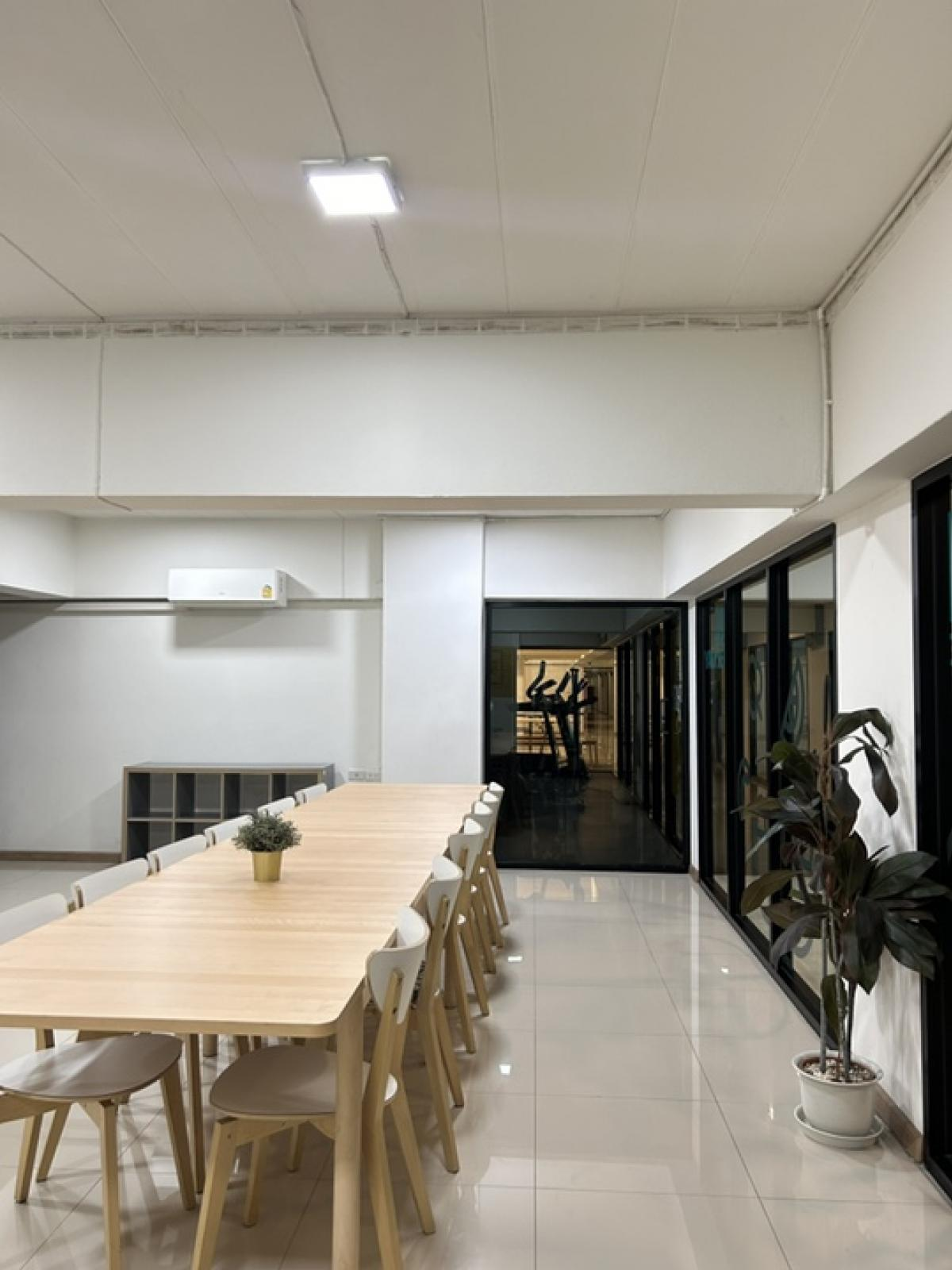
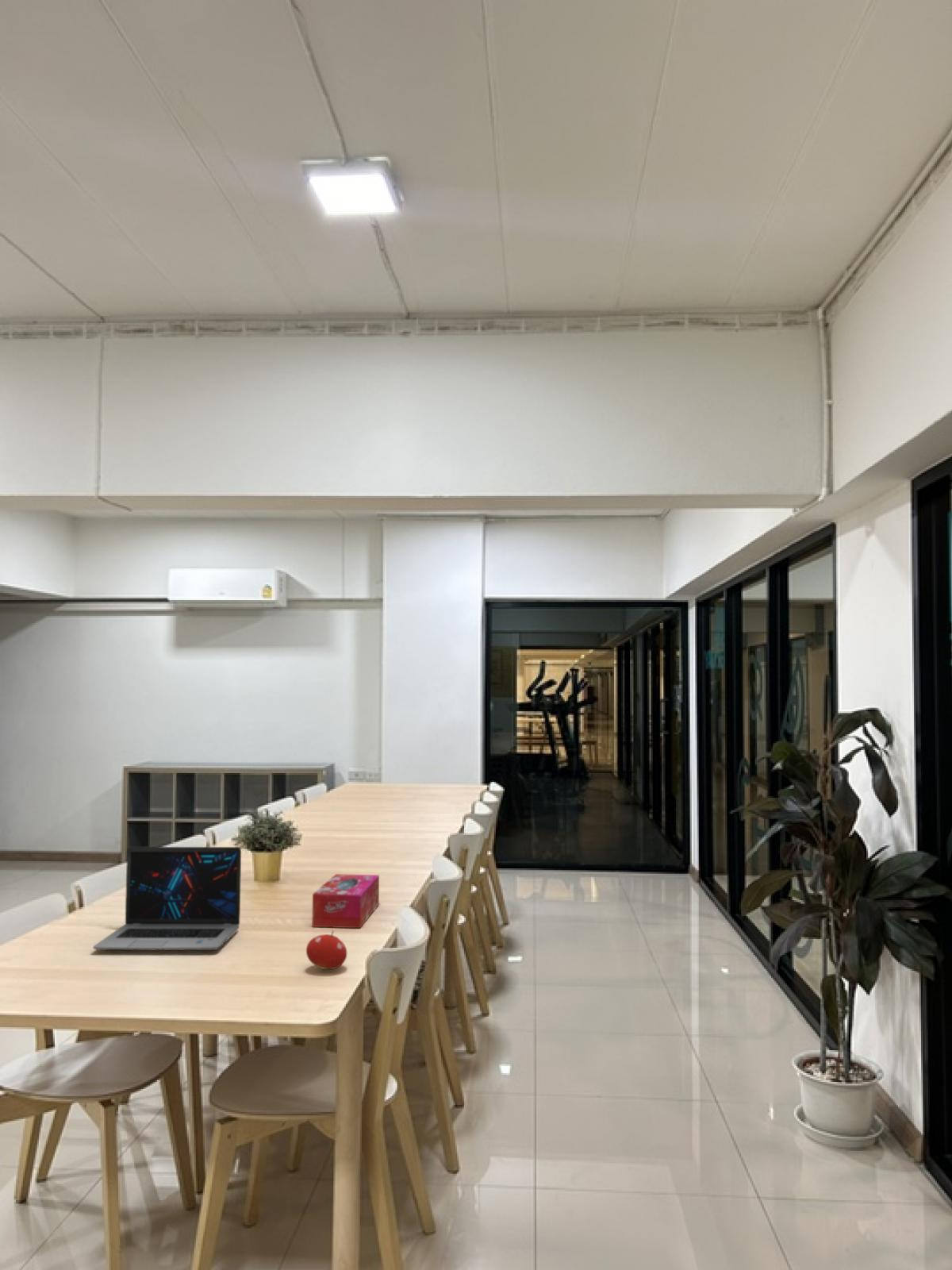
+ tissue box (347, 899)
+ fruit (326, 949)
+ laptop (170, 898)
